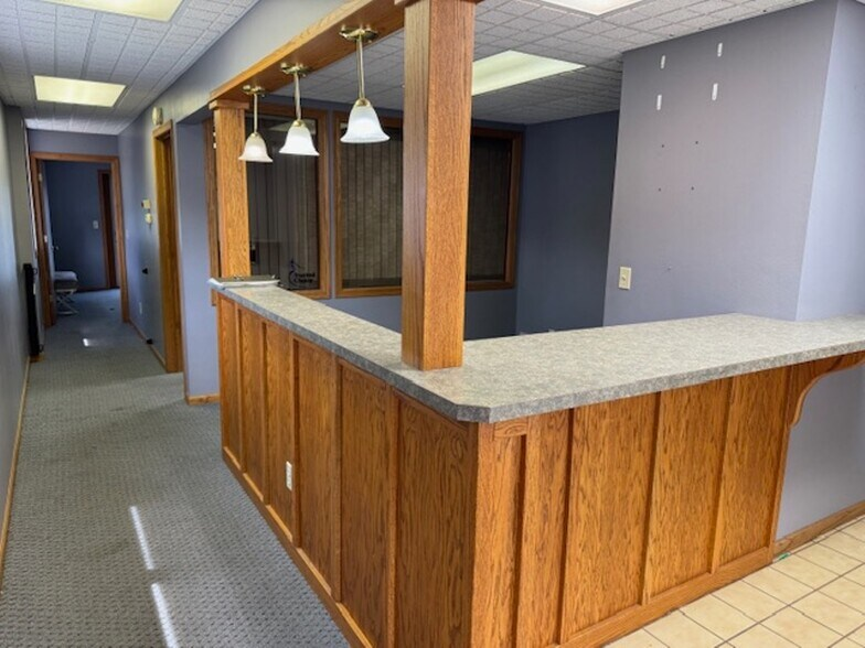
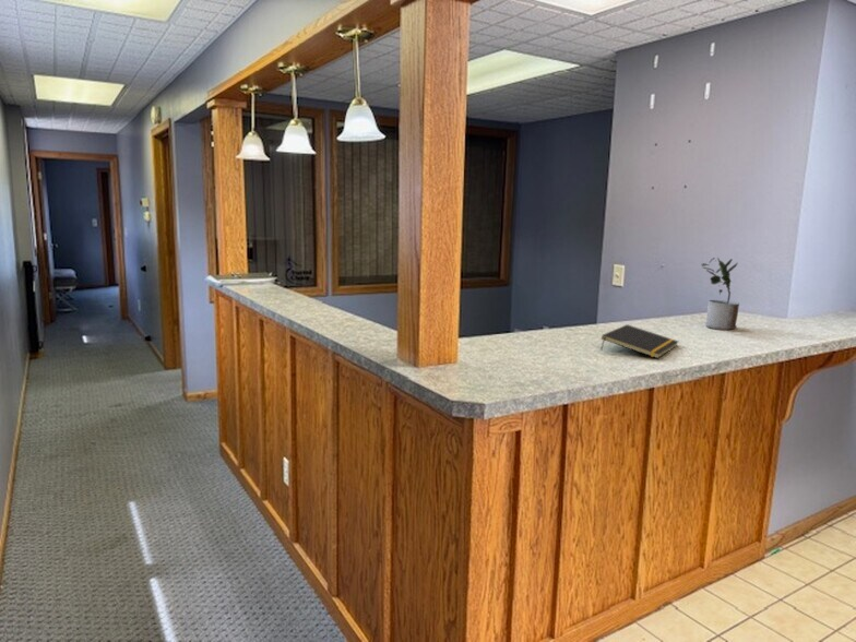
+ notepad (641, 340)
+ potted plant (720, 293)
